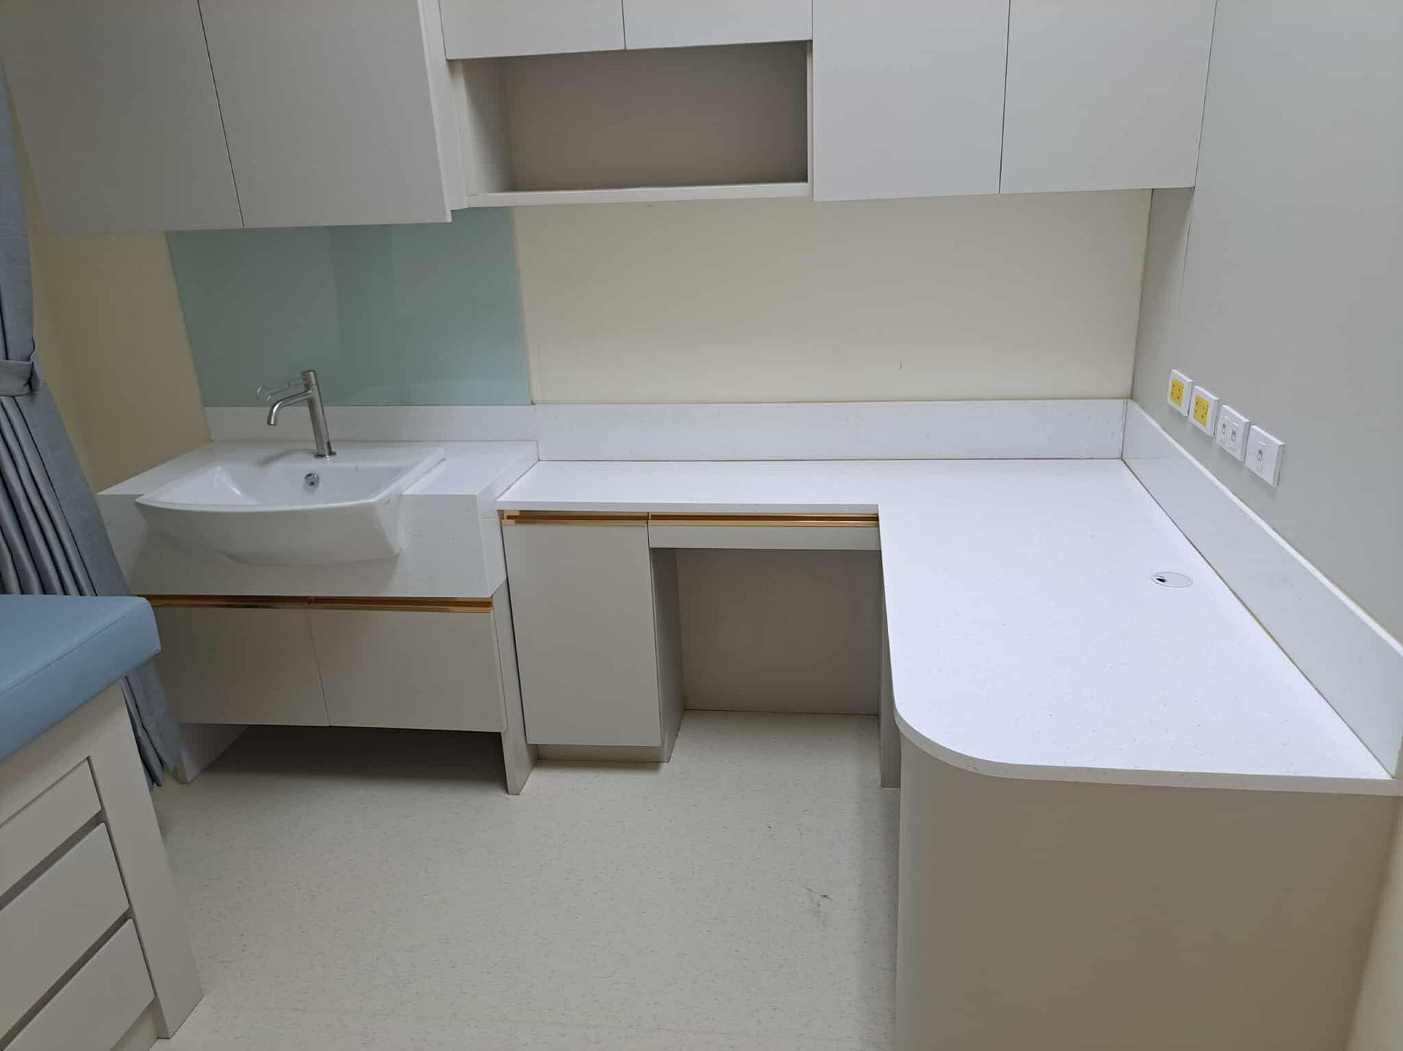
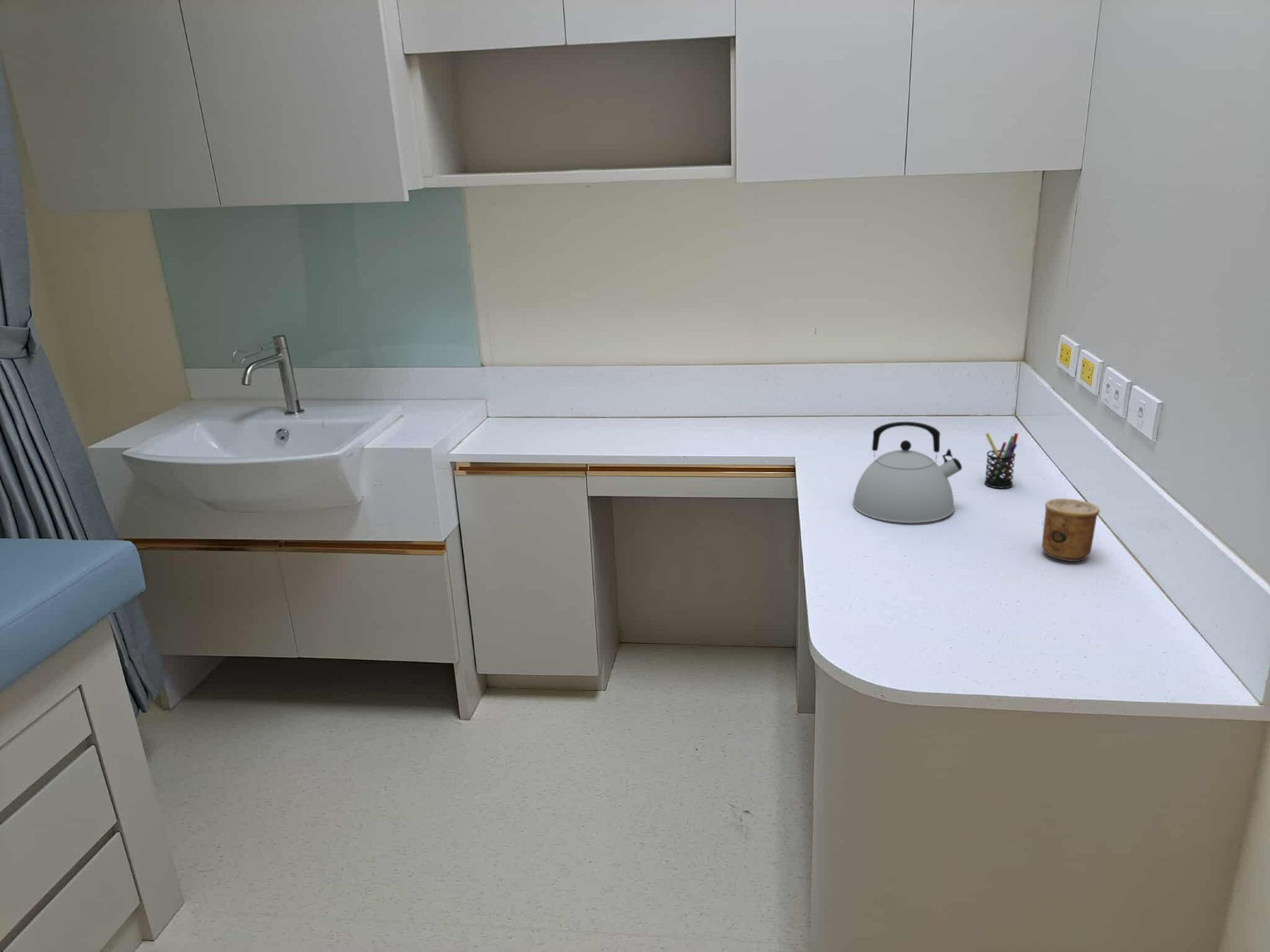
+ cup (1069, 530)
+ pen holder (1003, 457)
+ kettle (907, 464)
